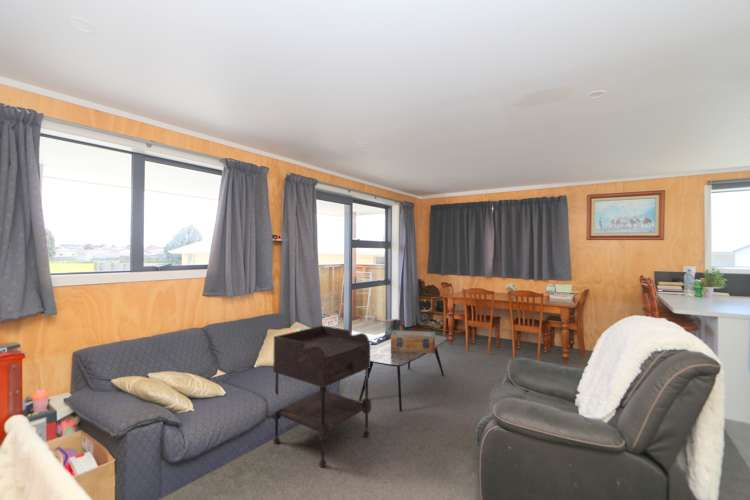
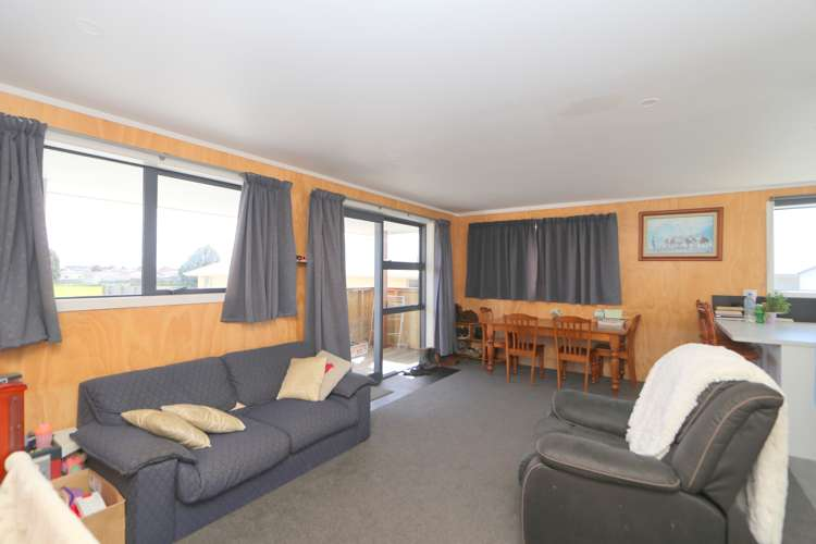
- decorative box (413, 341)
- side table (324, 387)
- coffee table (404, 364)
